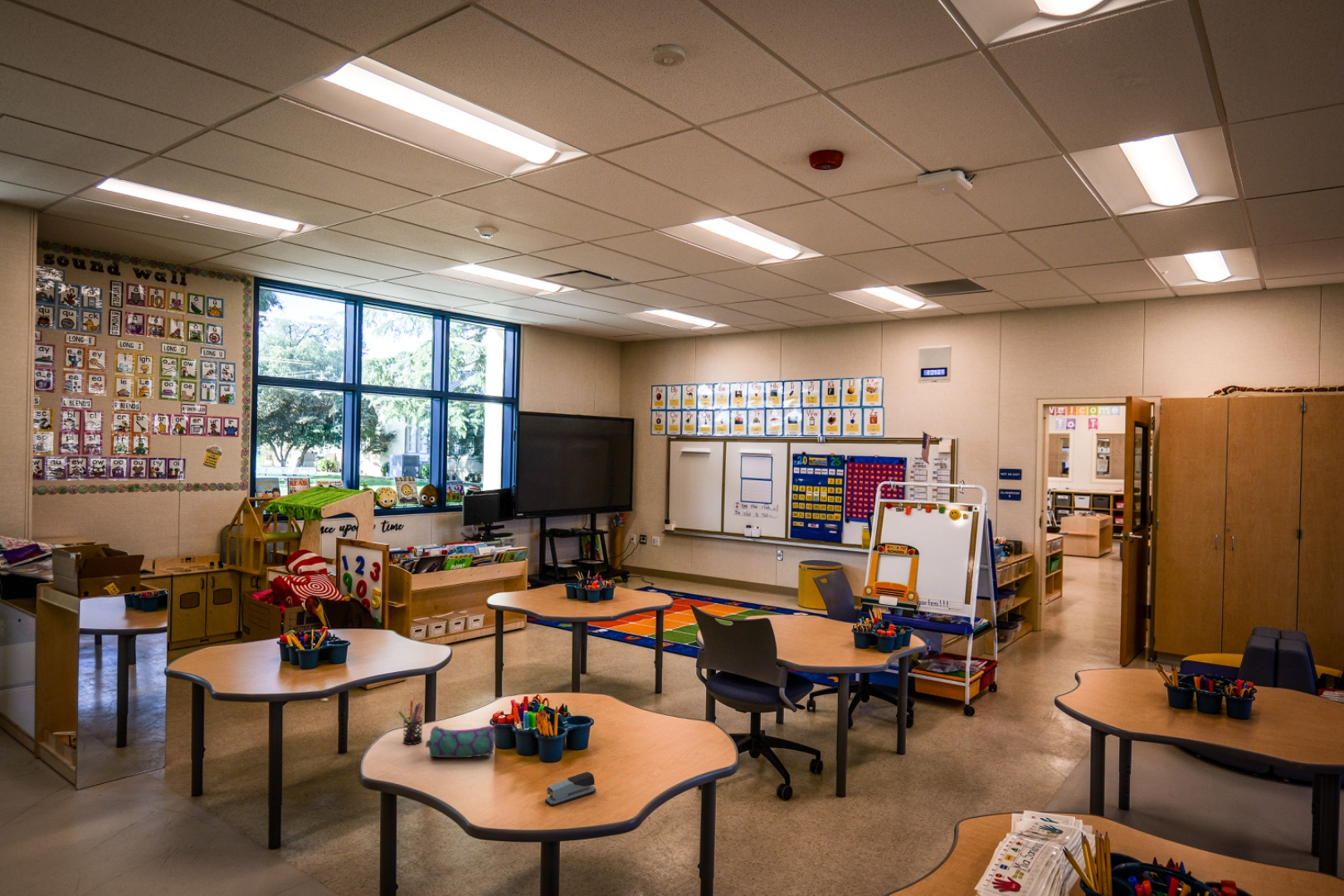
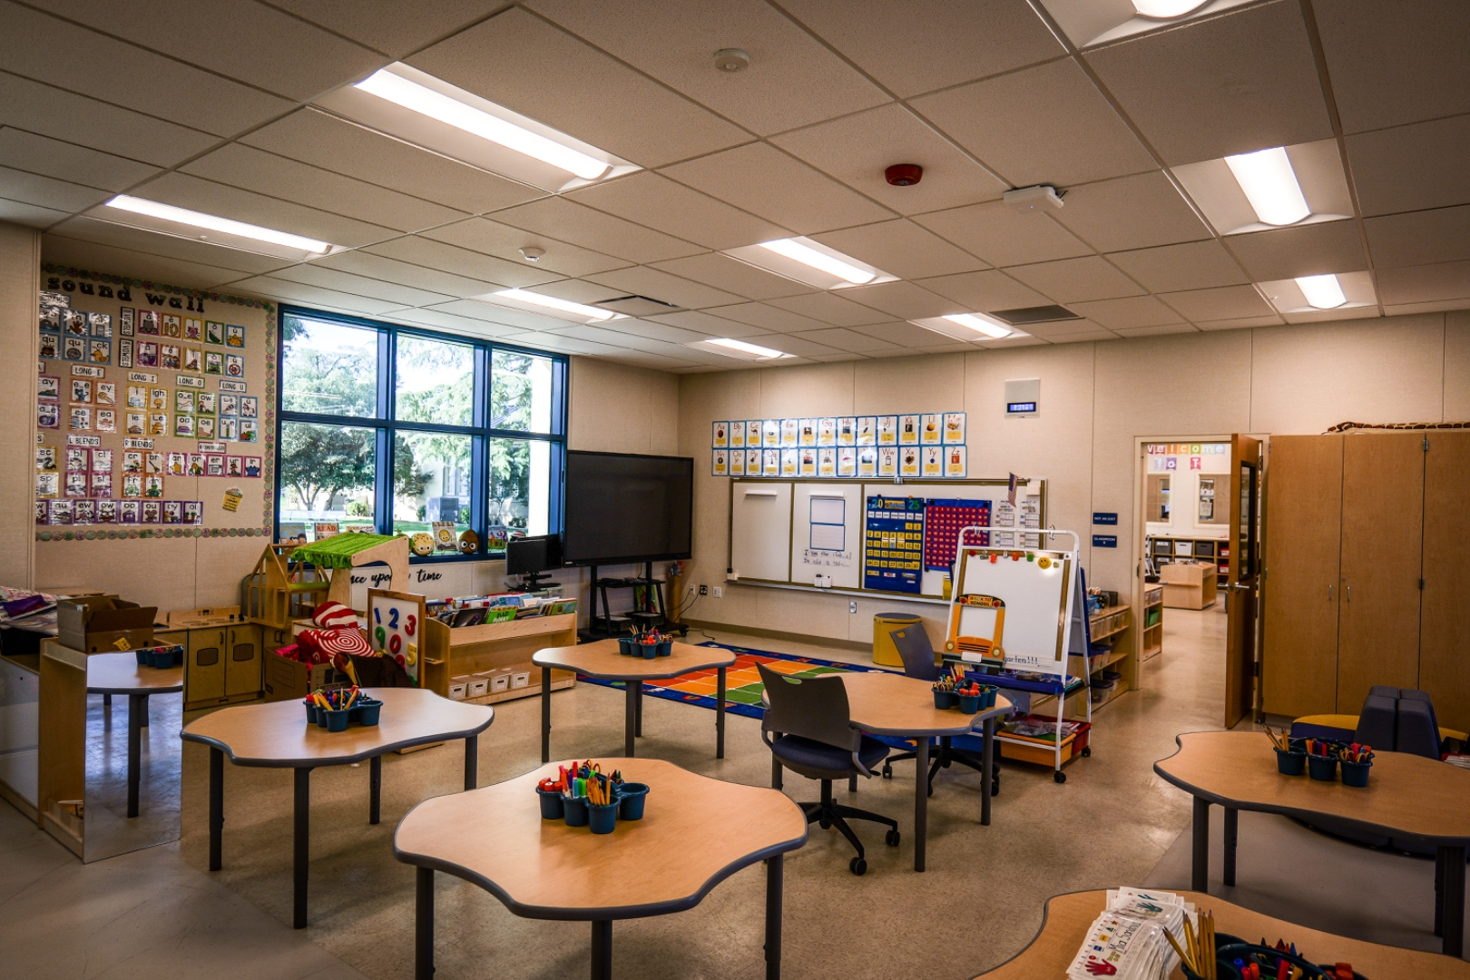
- pencil case (461, 740)
- pen holder (410, 722)
- stapler (571, 787)
